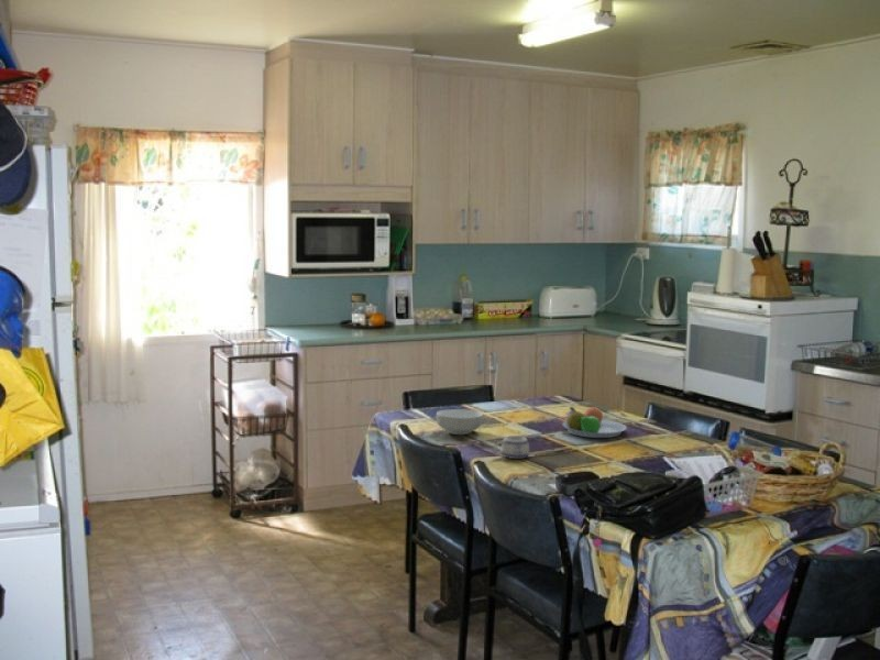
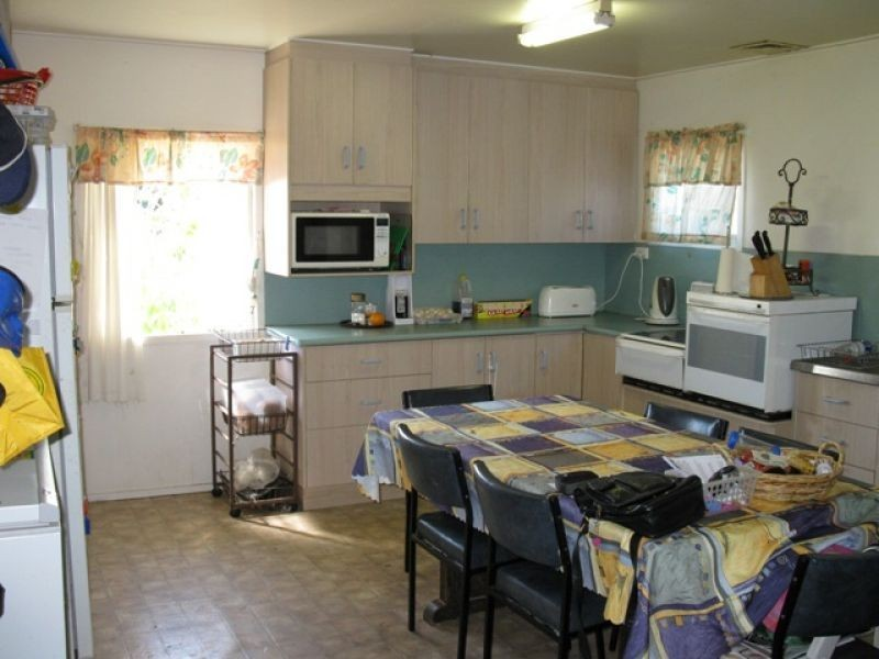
- mug (510, 447)
- fruit bowl (592, 419)
- cereal bowl (459, 422)
